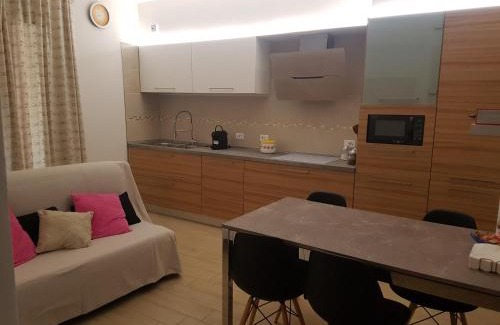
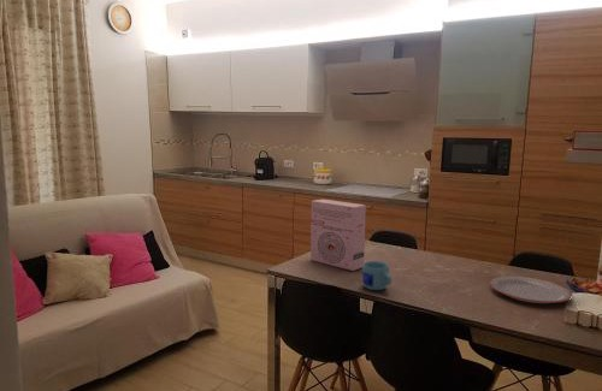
+ plate (529, 290)
+ cereal box (337, 233)
+ mug (377, 277)
